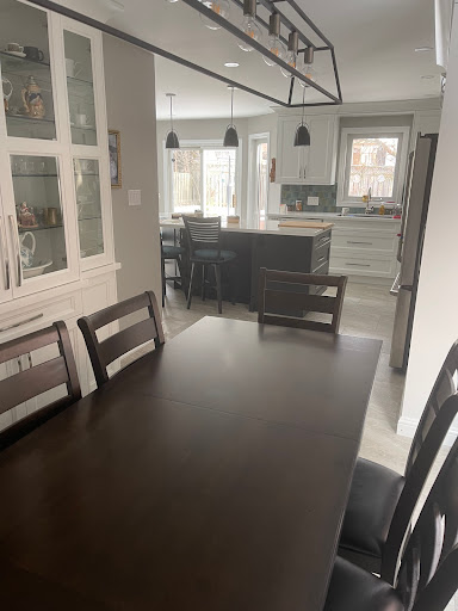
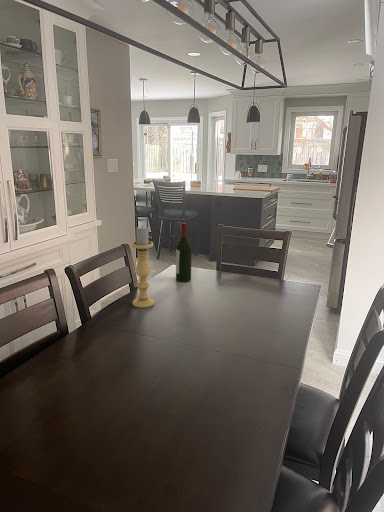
+ wine bottle (183, 251)
+ candle holder (142, 265)
